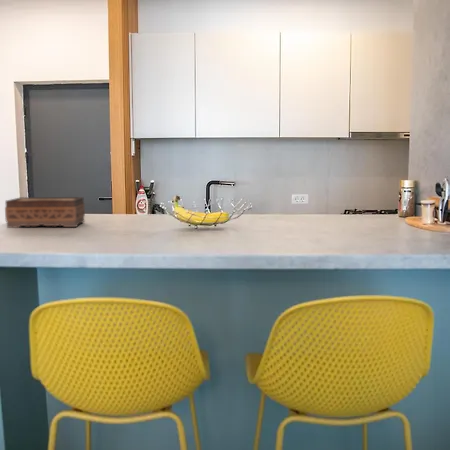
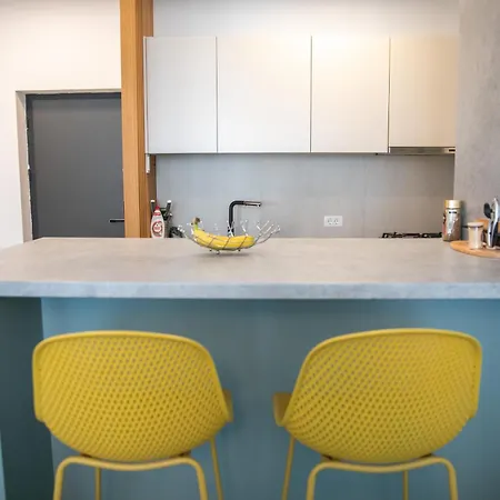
- tissue box (46, 211)
